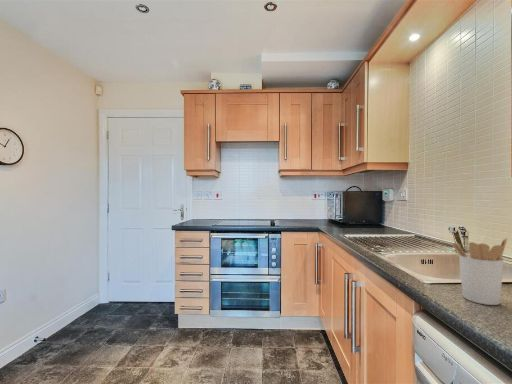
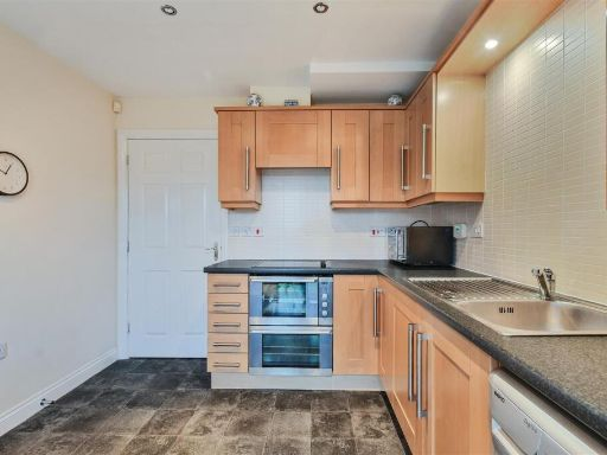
- utensil holder (482, 269)
